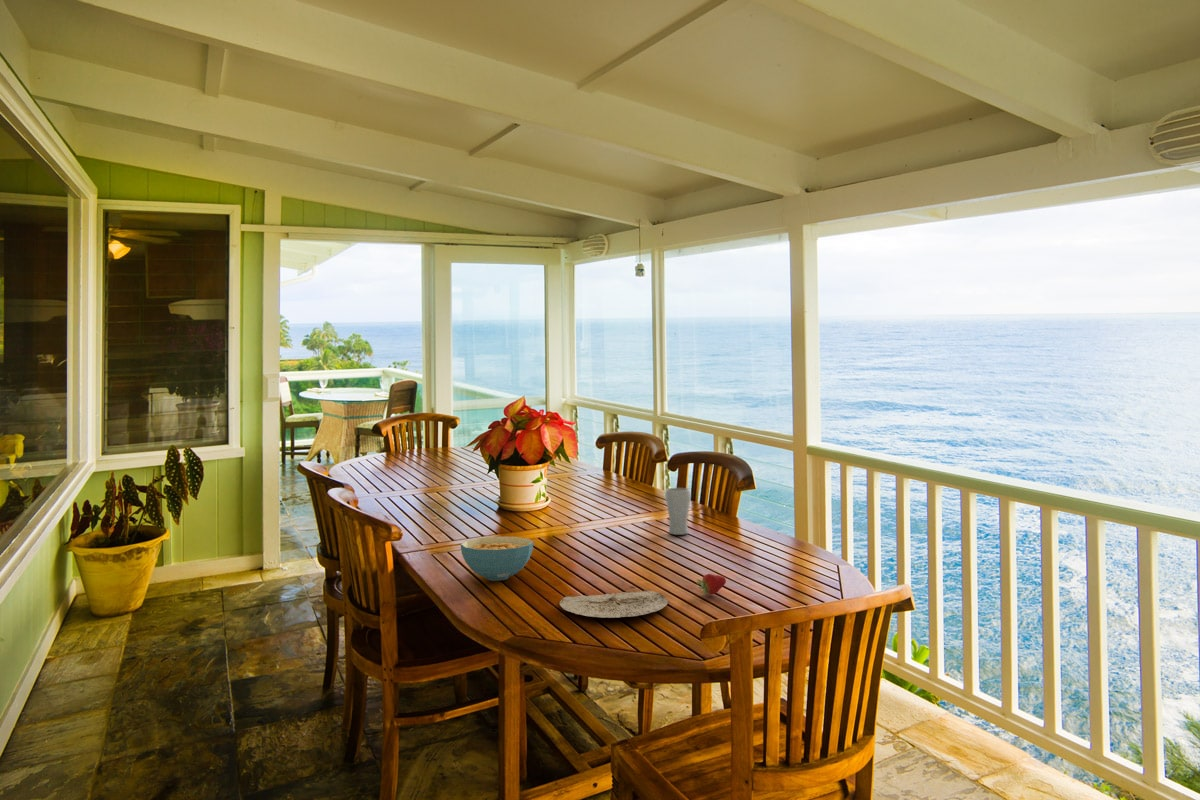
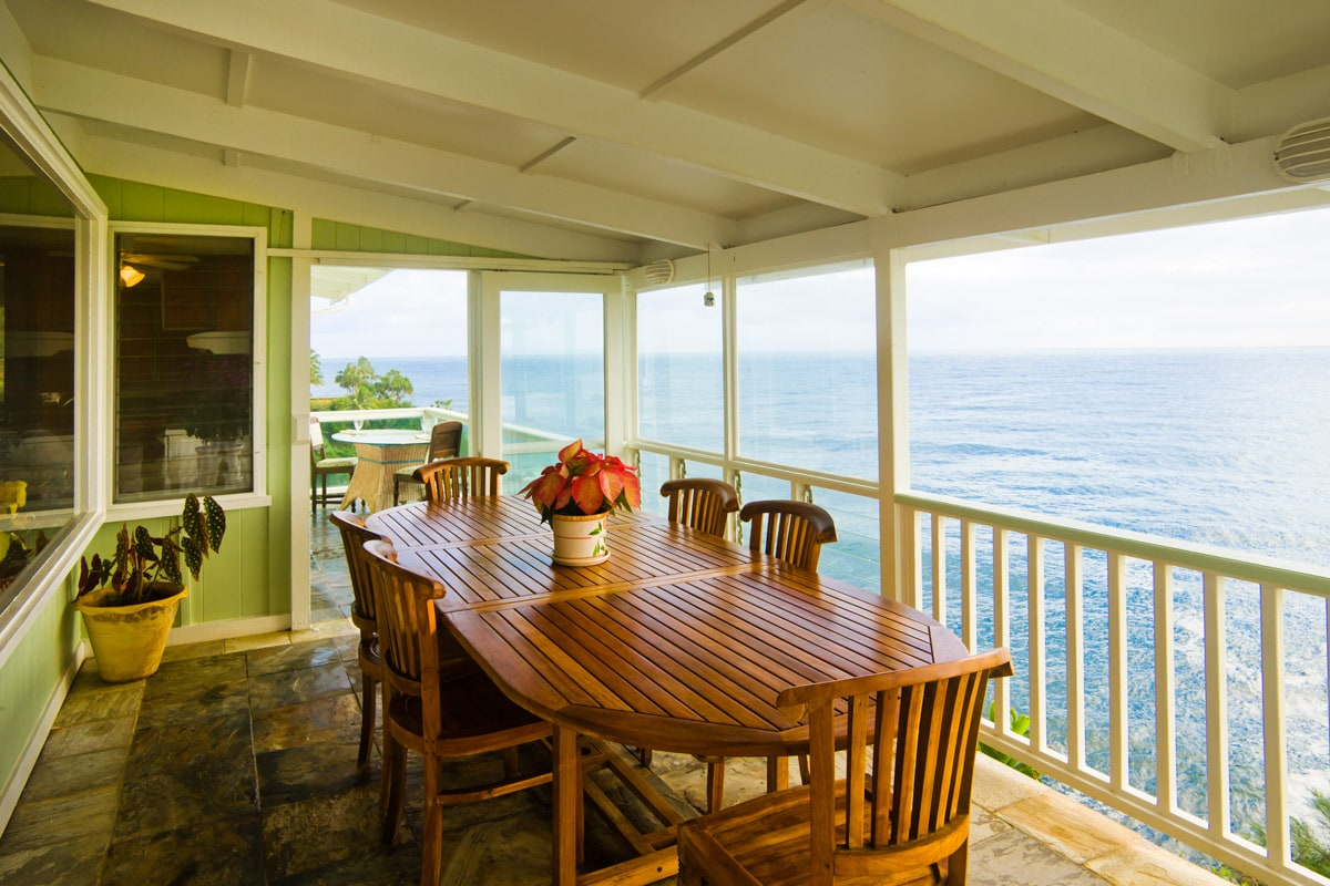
- cereal bowl (497, 560)
- drinking glass (678, 511)
- plate (613, 599)
- fruit (712, 584)
